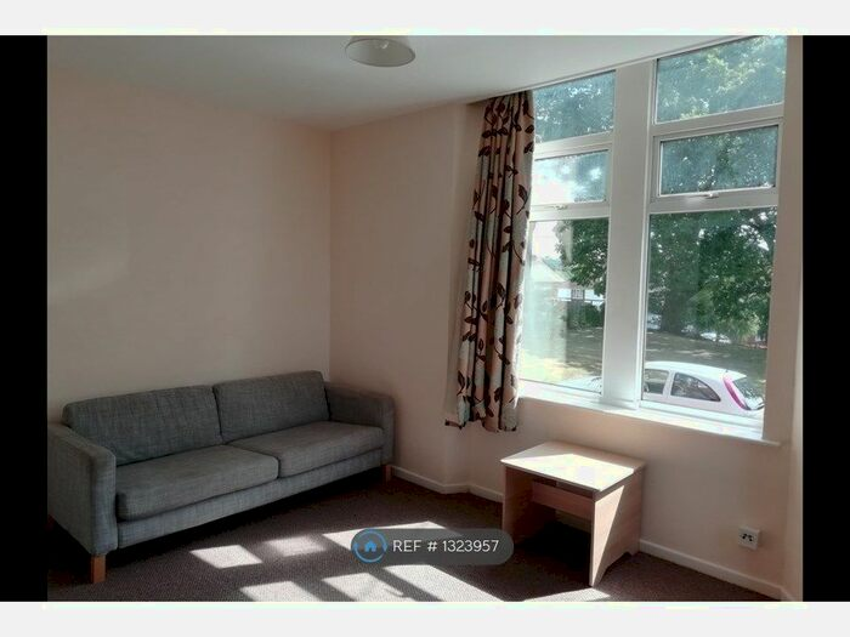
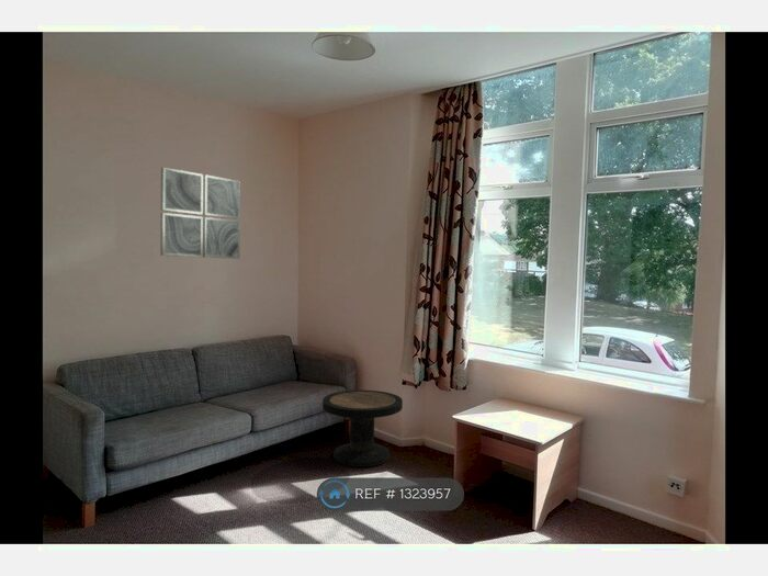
+ wall art (202, 214)
+ side table (362, 427)
